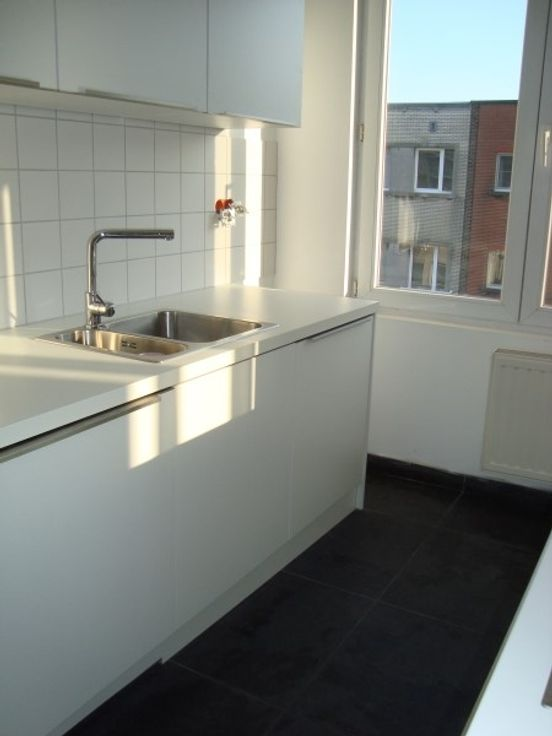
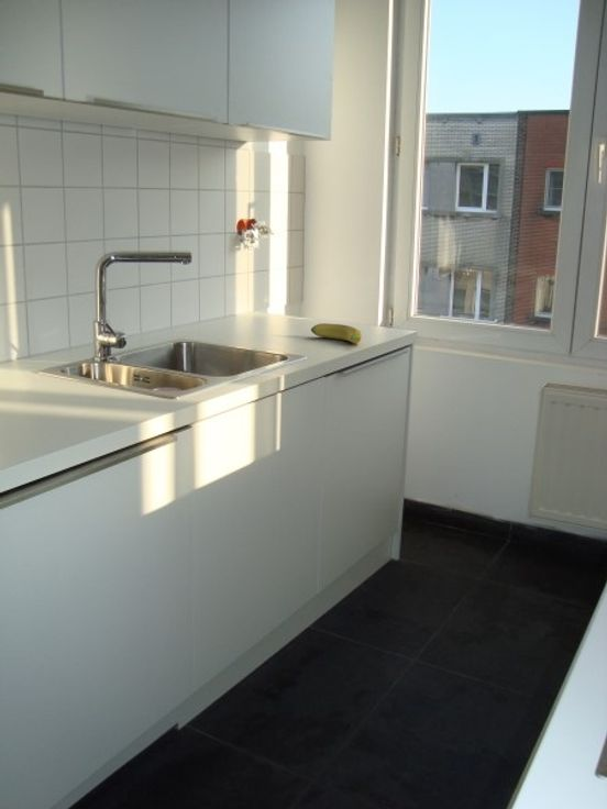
+ banana (336, 333)
